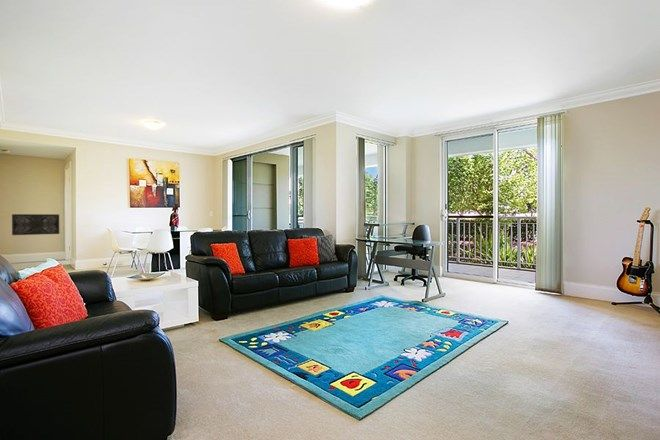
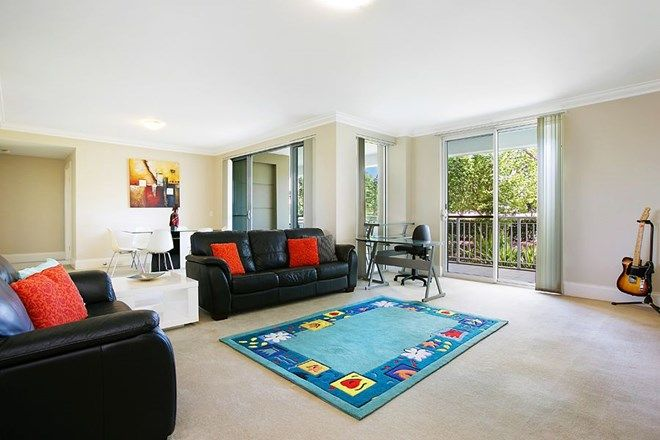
- wall panel (36, 224)
